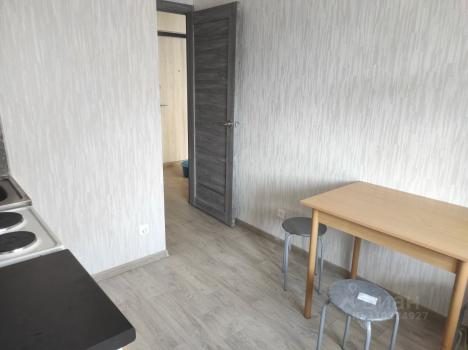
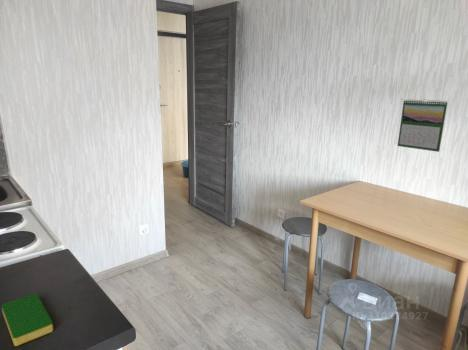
+ calendar (421, 124)
+ dish sponge (26, 317)
